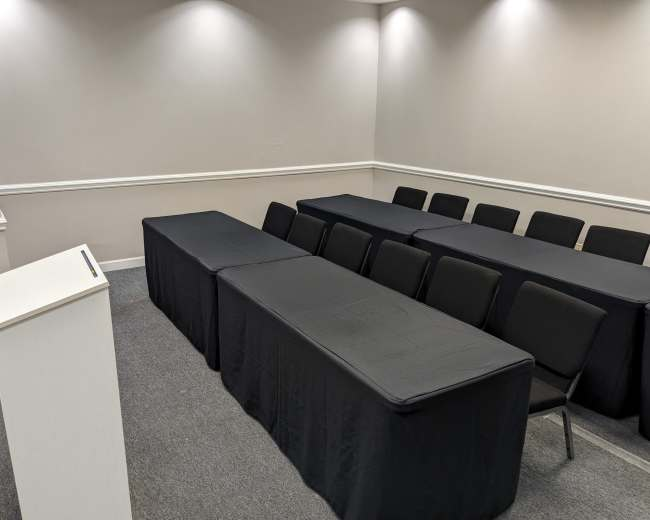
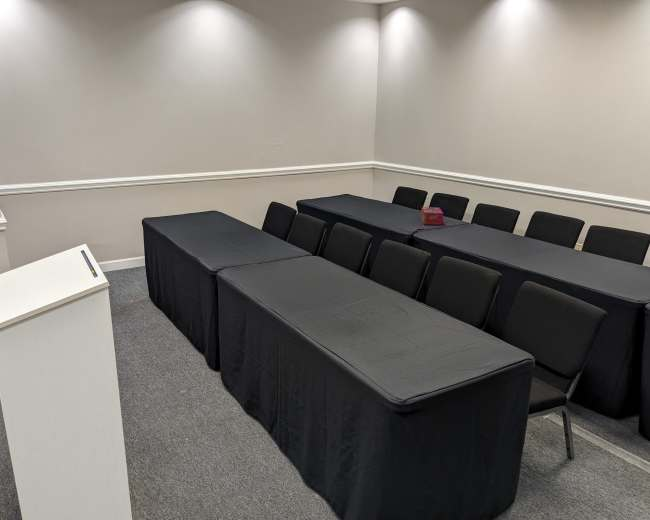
+ tissue box (431, 215)
